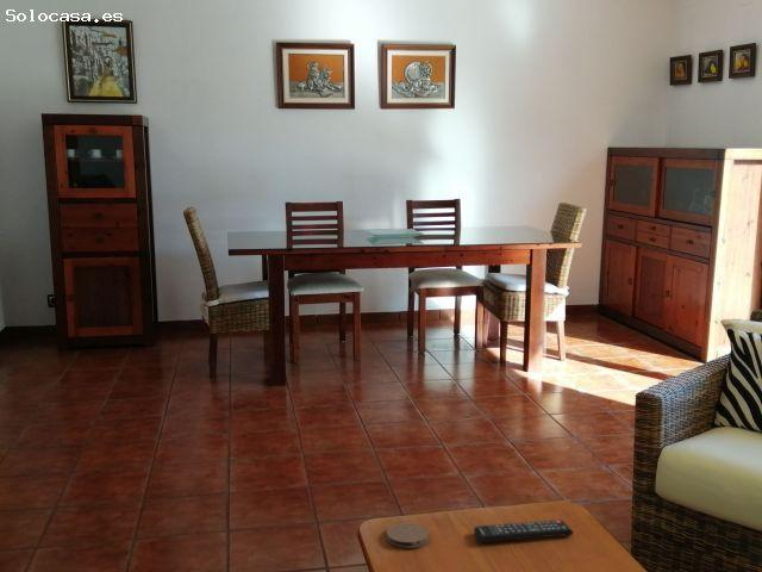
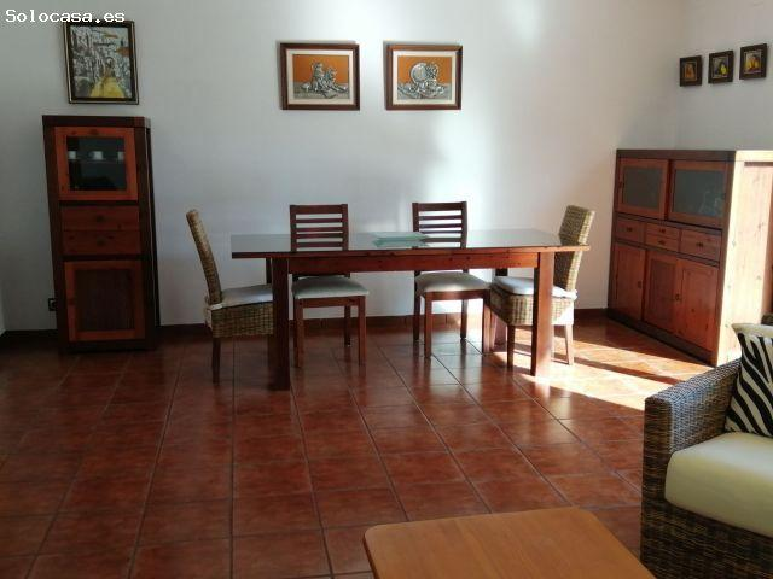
- remote control (523, 531)
- coaster (407, 535)
